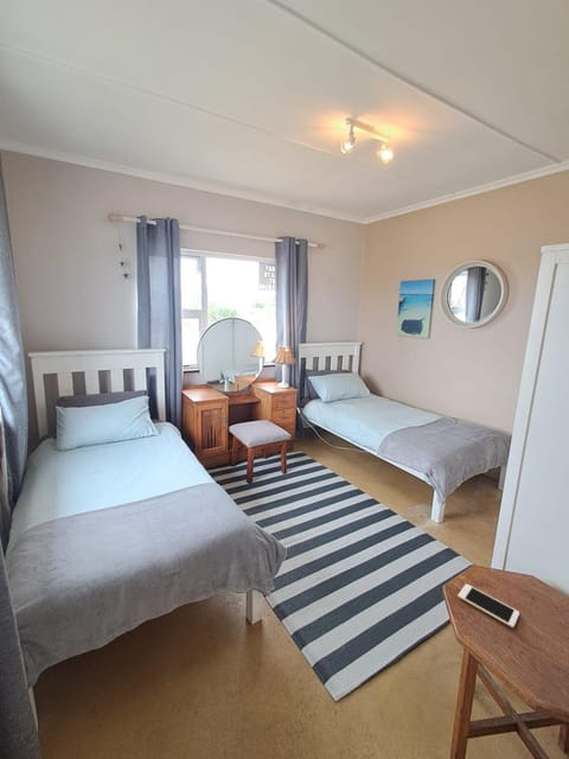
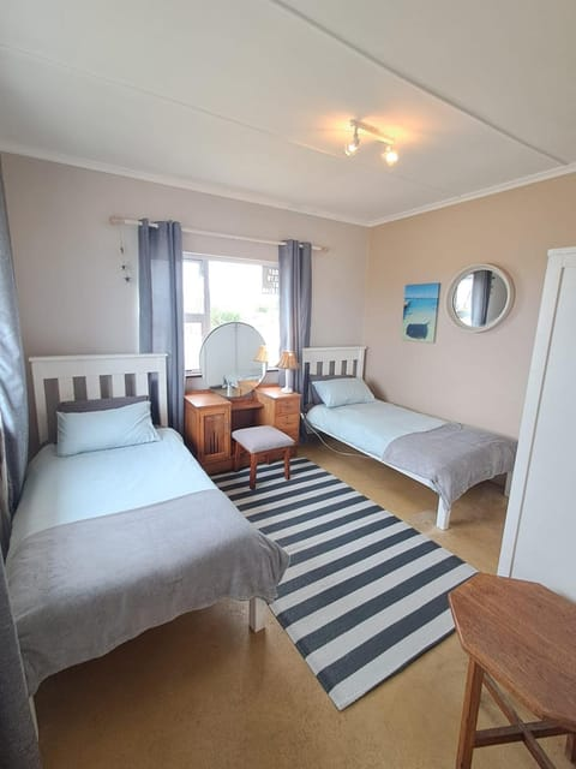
- cell phone (487, 604)
